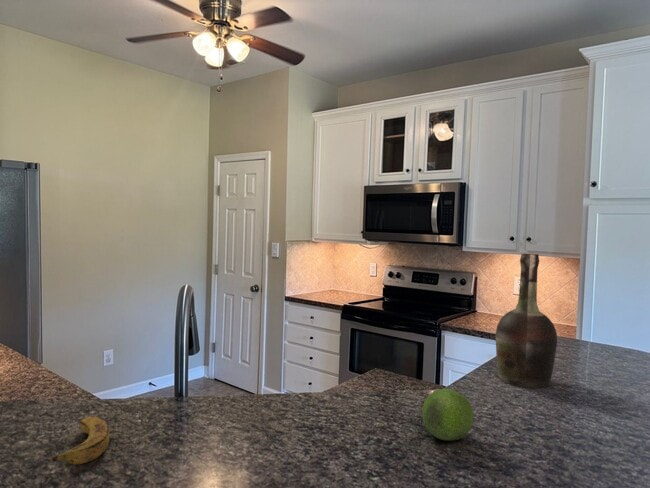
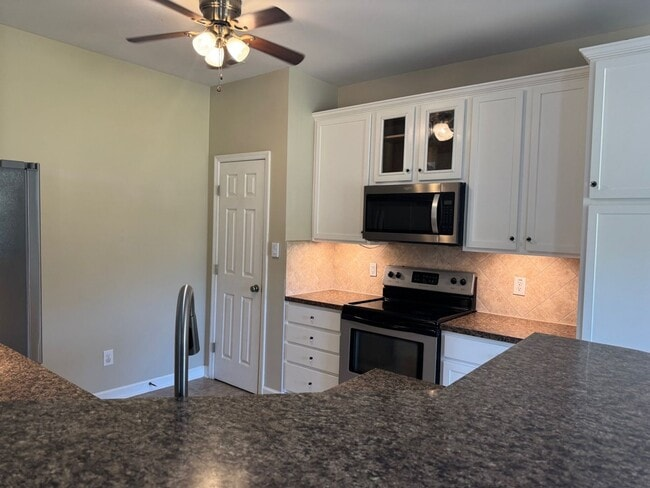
- fruit (444, 411)
- banana (87, 438)
- cognac bottle (526, 317)
